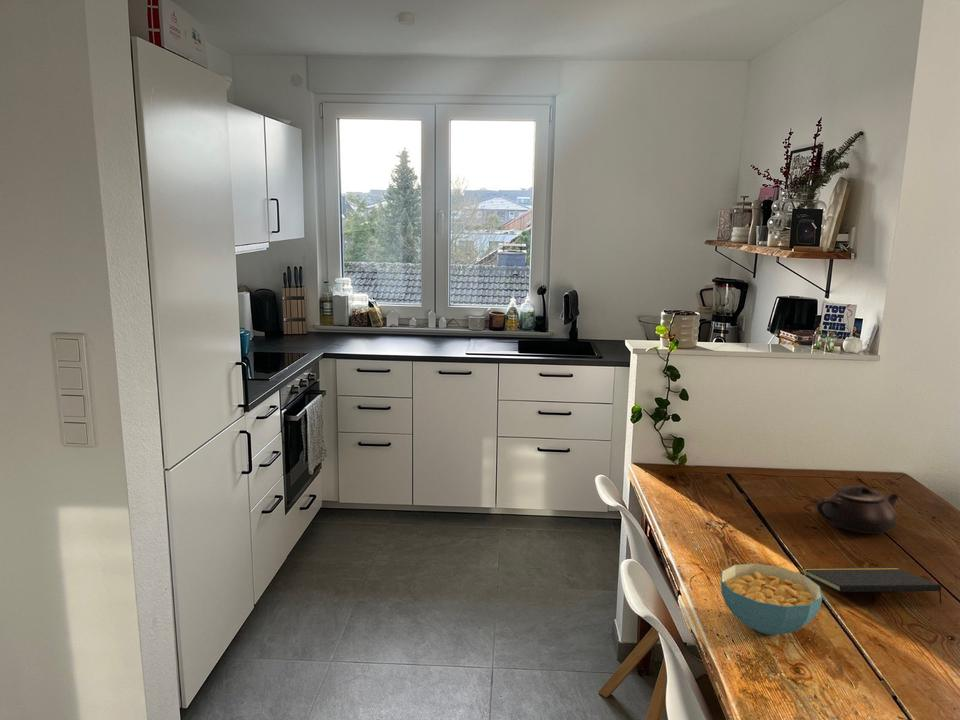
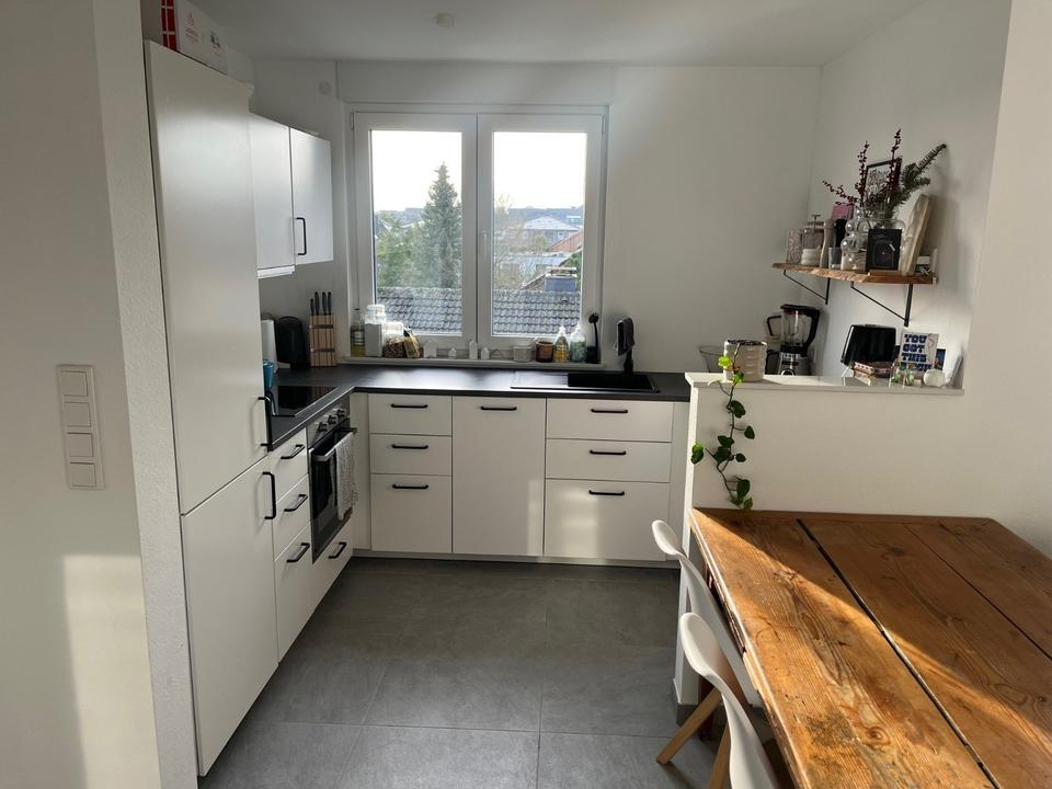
- notepad (868, 579)
- cereal bowl (768, 605)
- teapot (857, 505)
